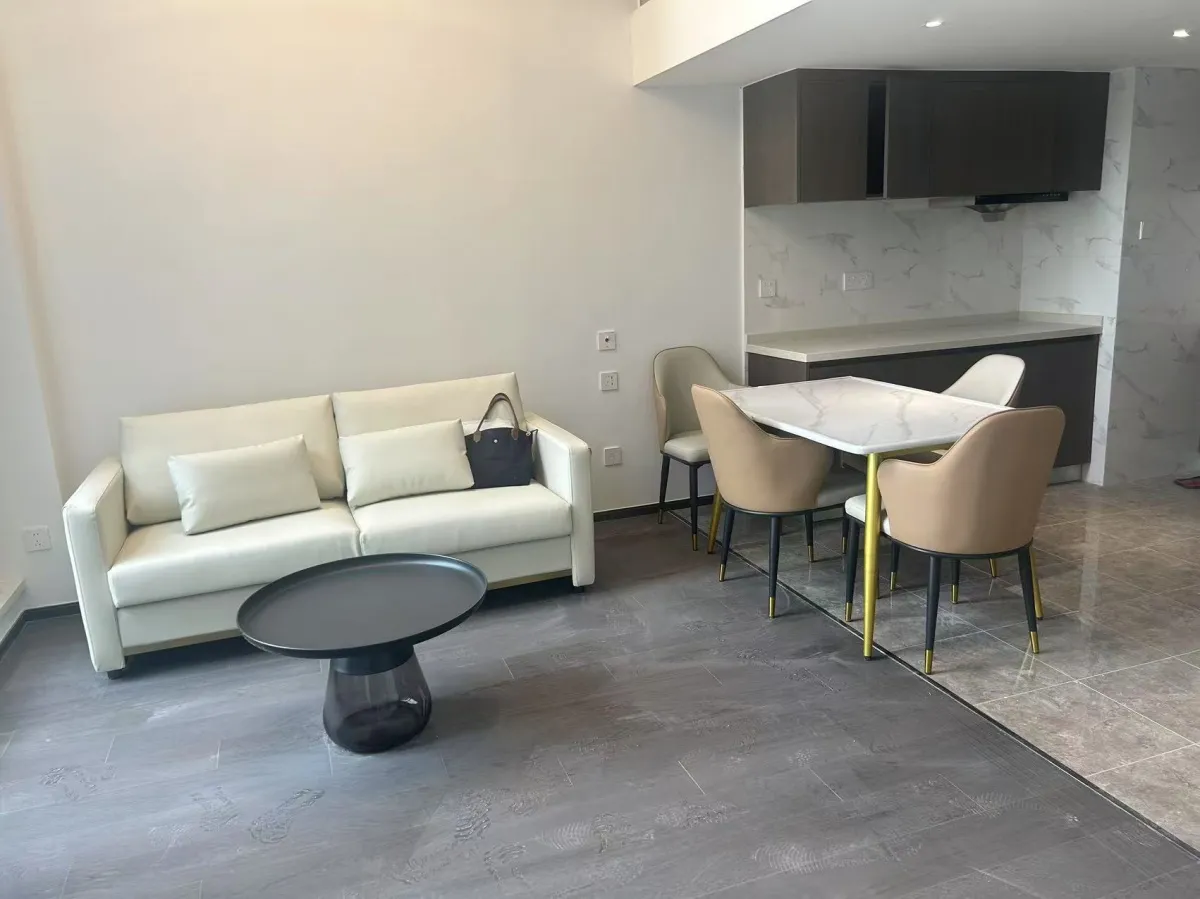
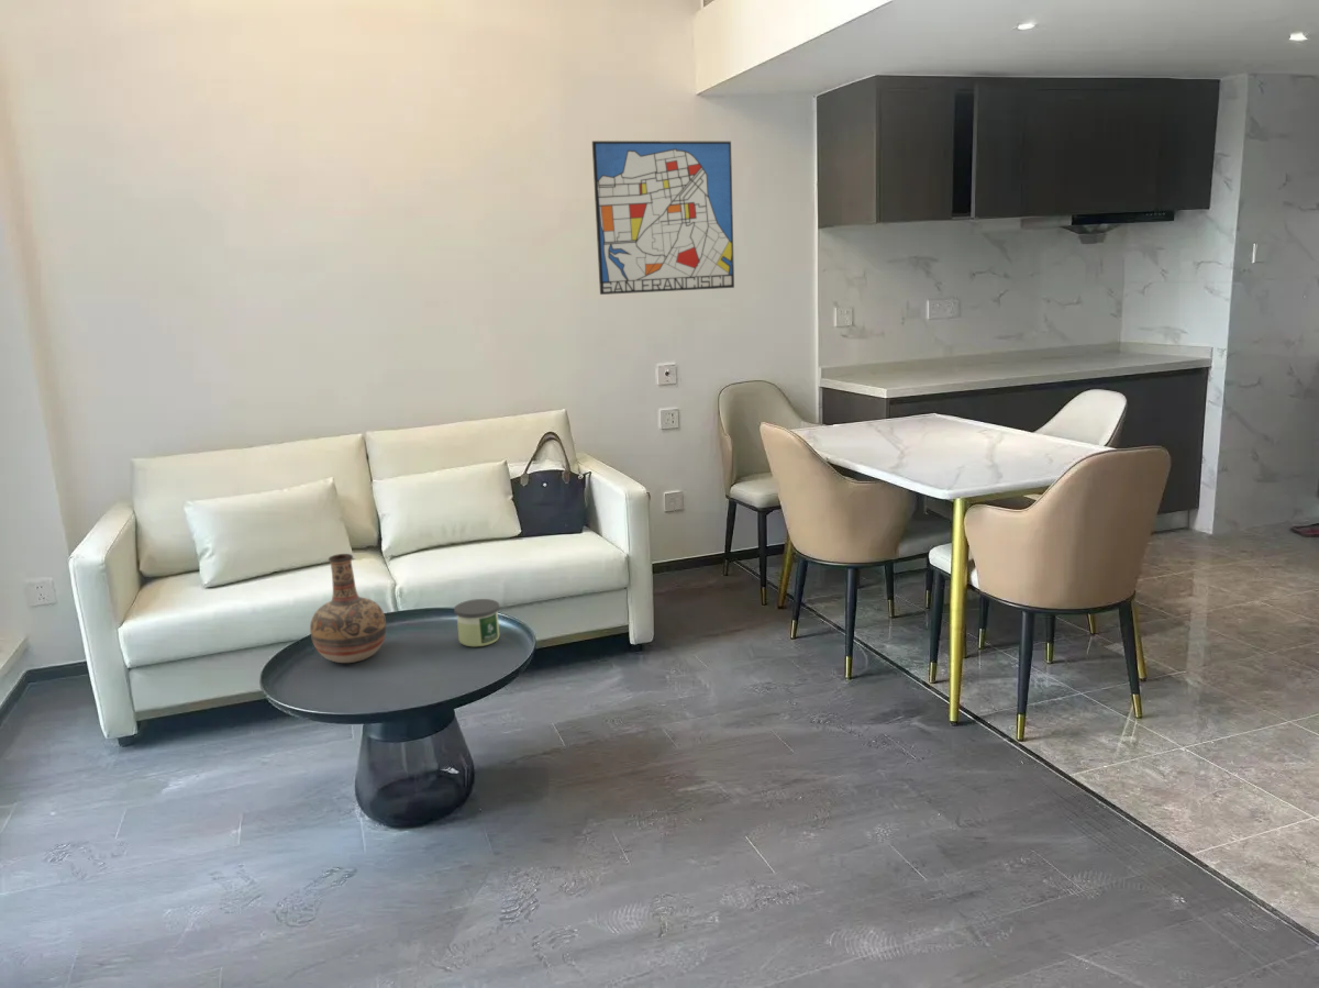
+ candle (478, 623)
+ wall art (665, 217)
+ vase (345, 607)
